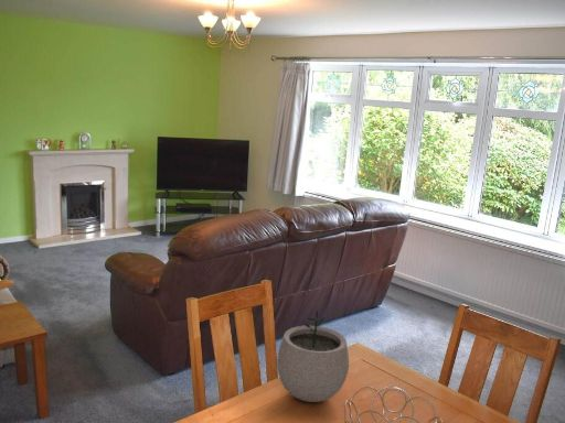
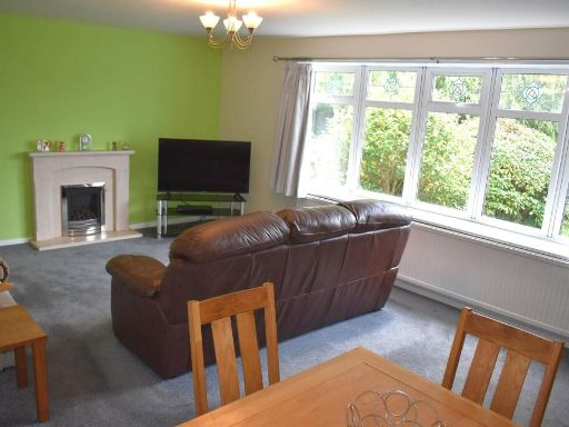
- plant pot (313, 354)
